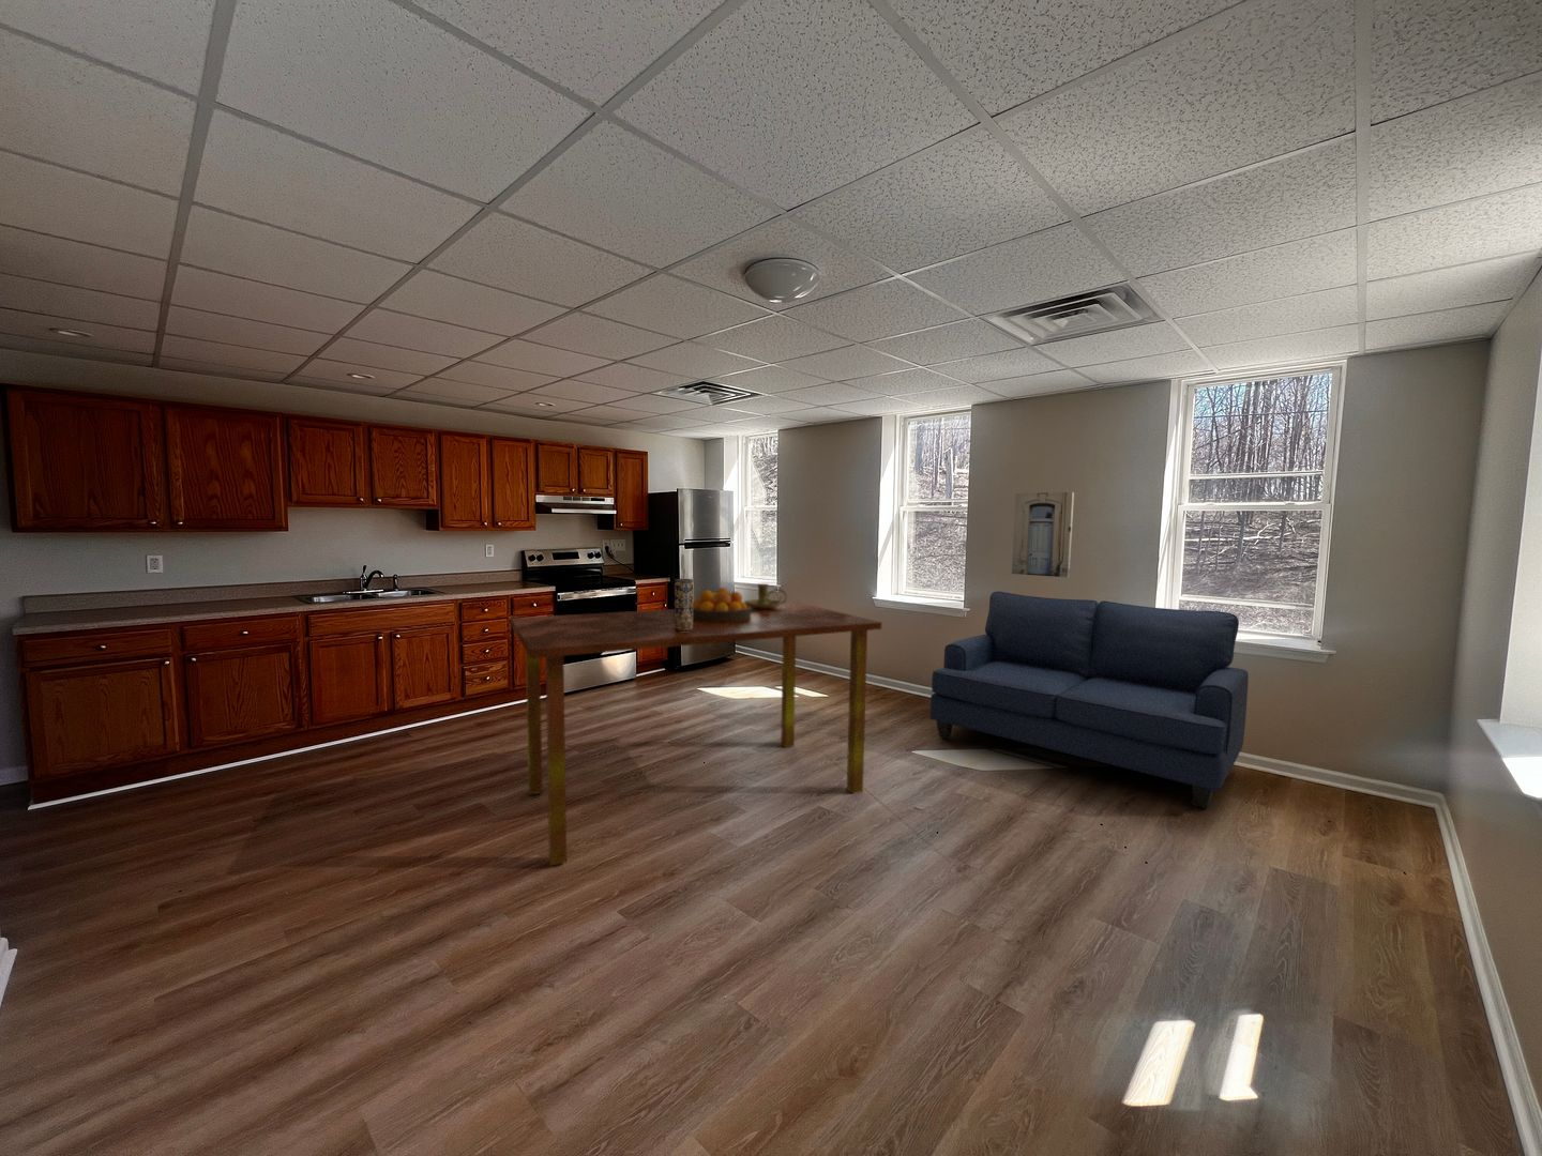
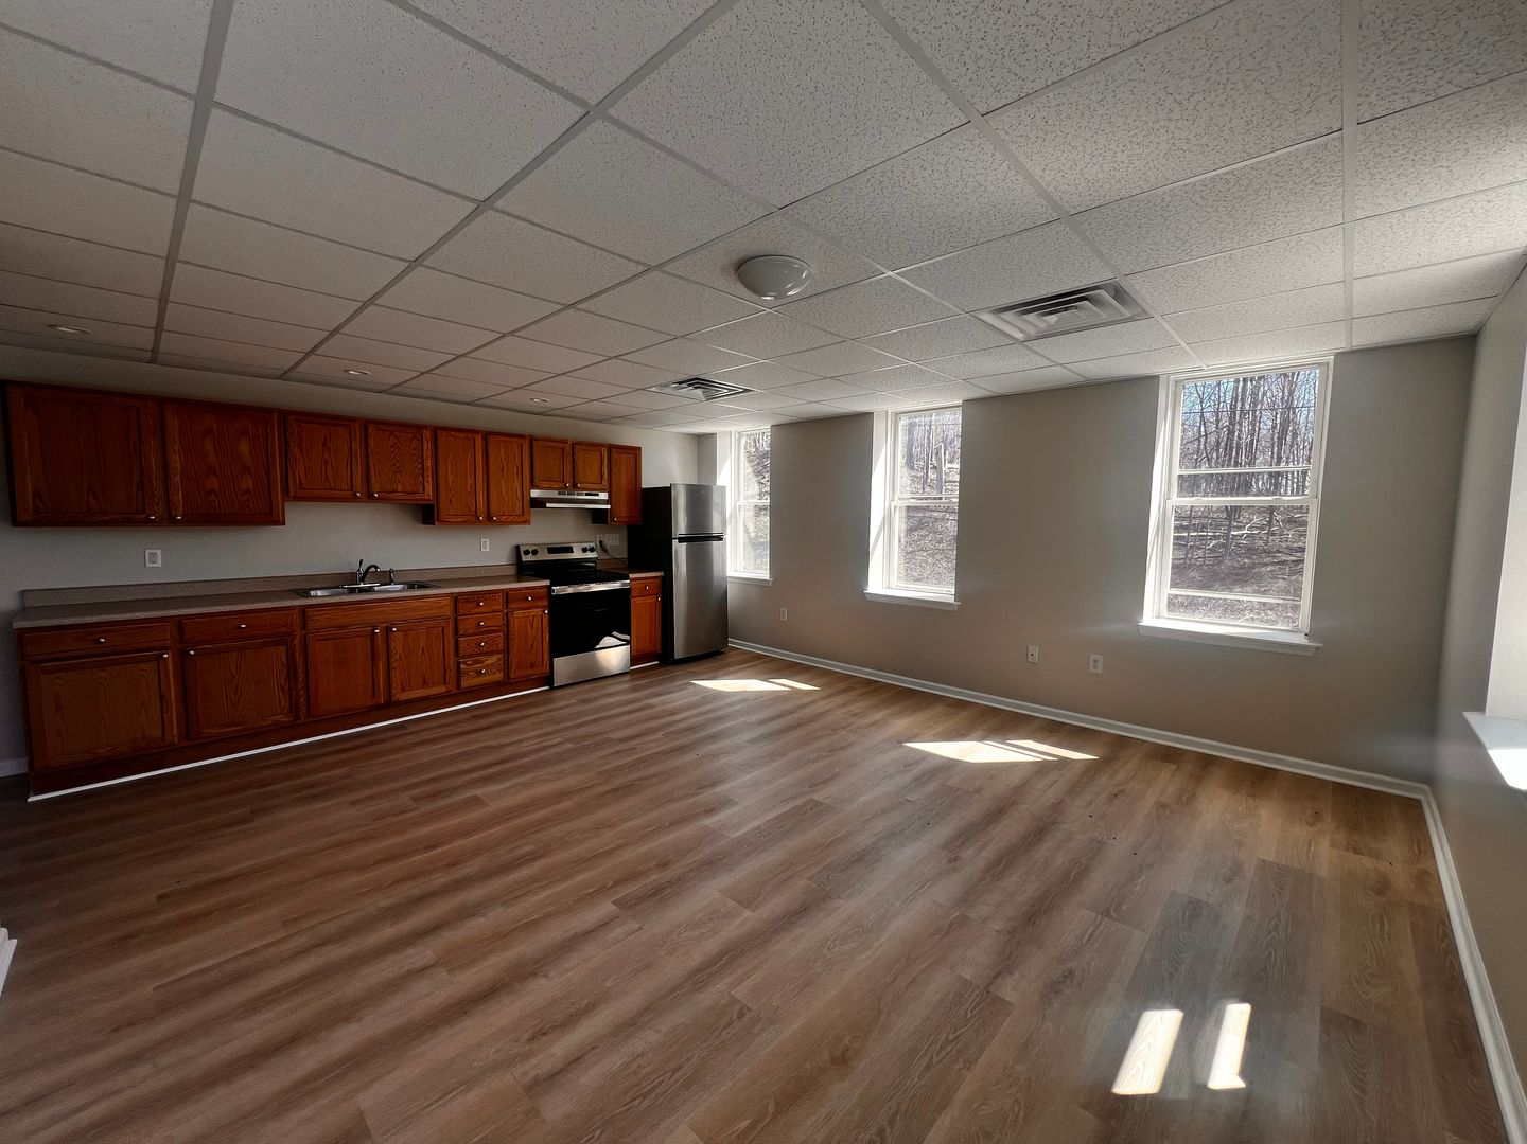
- wall art (1041, 534)
- vase (684, 604)
- candle holder (766, 595)
- fruit bowl (720, 601)
- sofa (1079, 678)
- dining table (692, 645)
